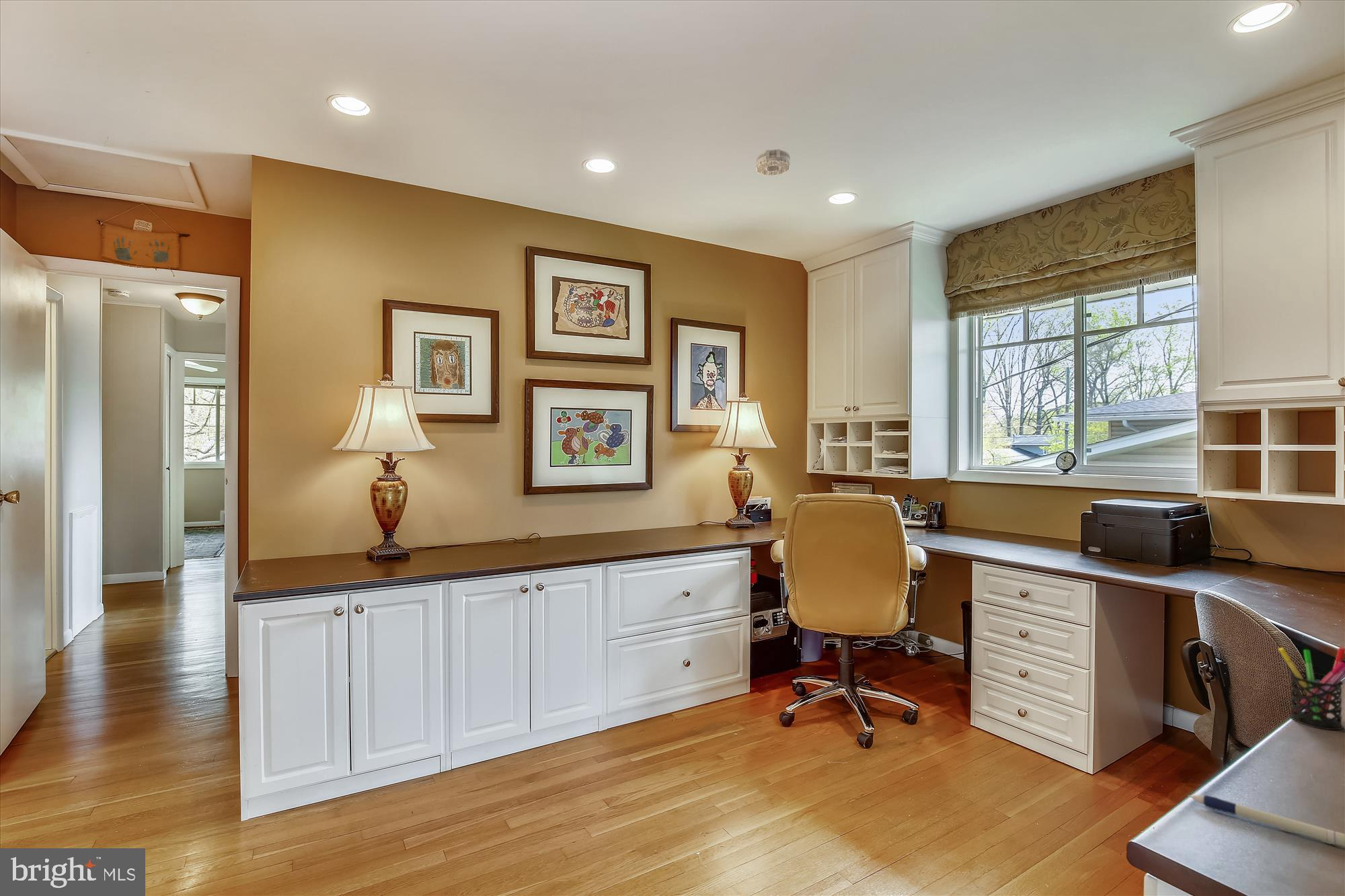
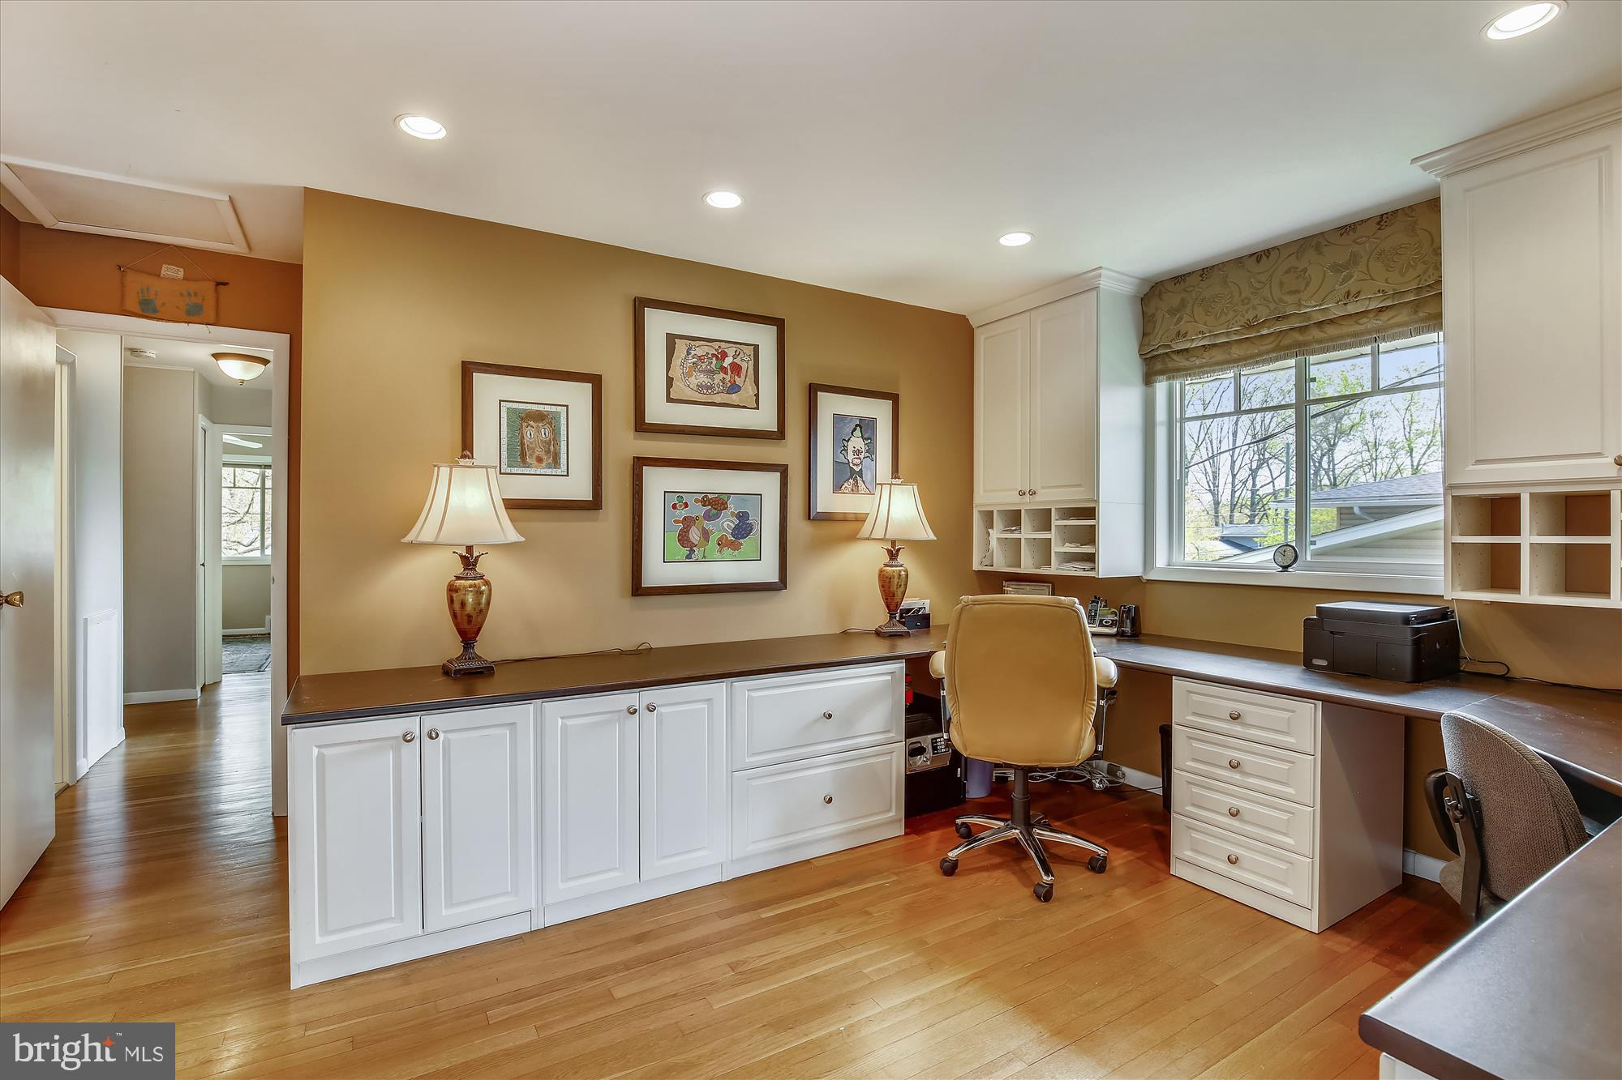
- smoke detector (773, 161)
- pen holder (1317, 682)
- pen (1265, 817)
